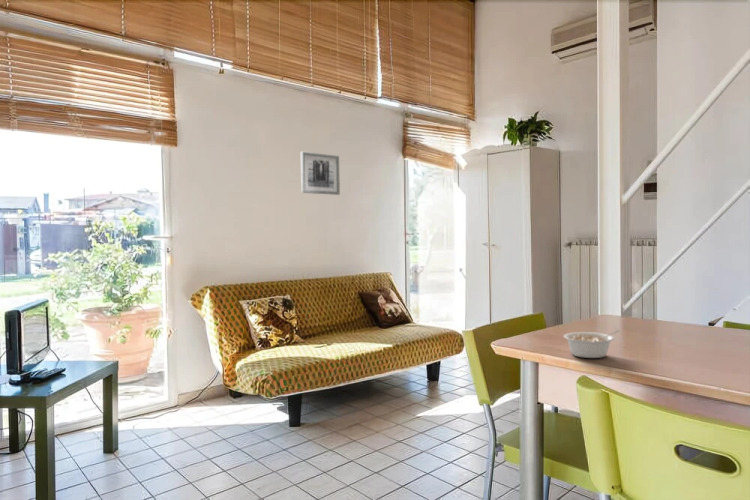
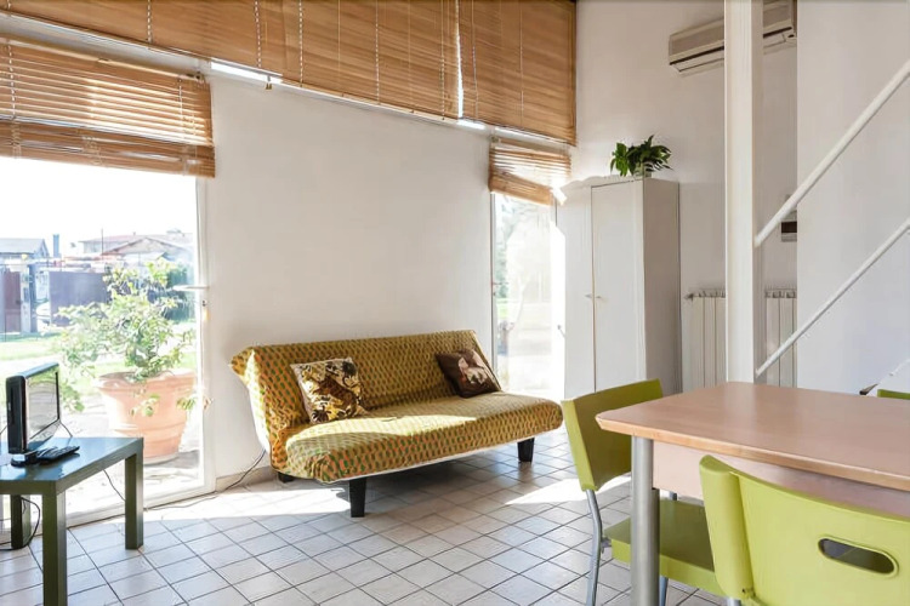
- legume (589, 343)
- wall art (320, 173)
